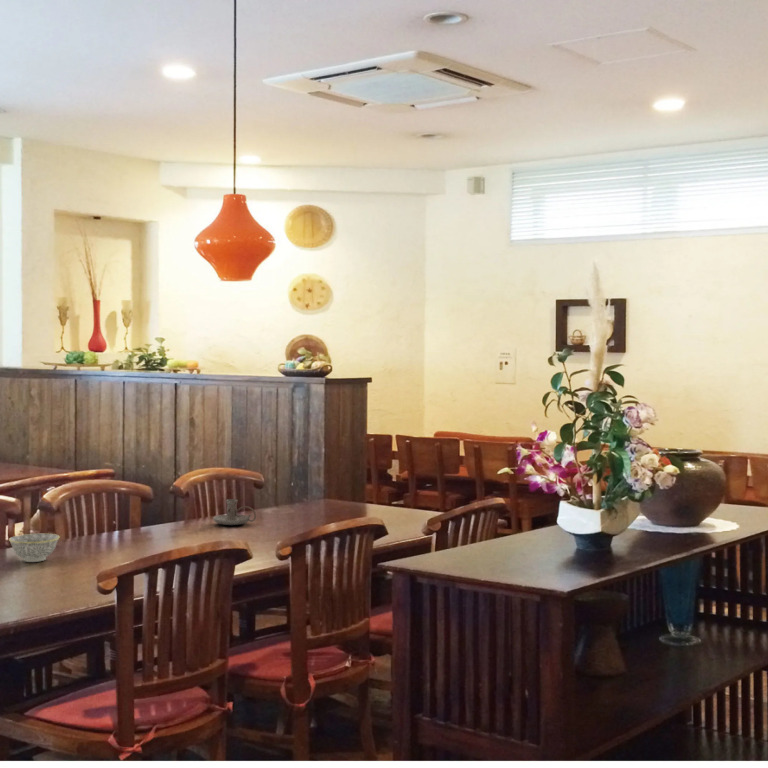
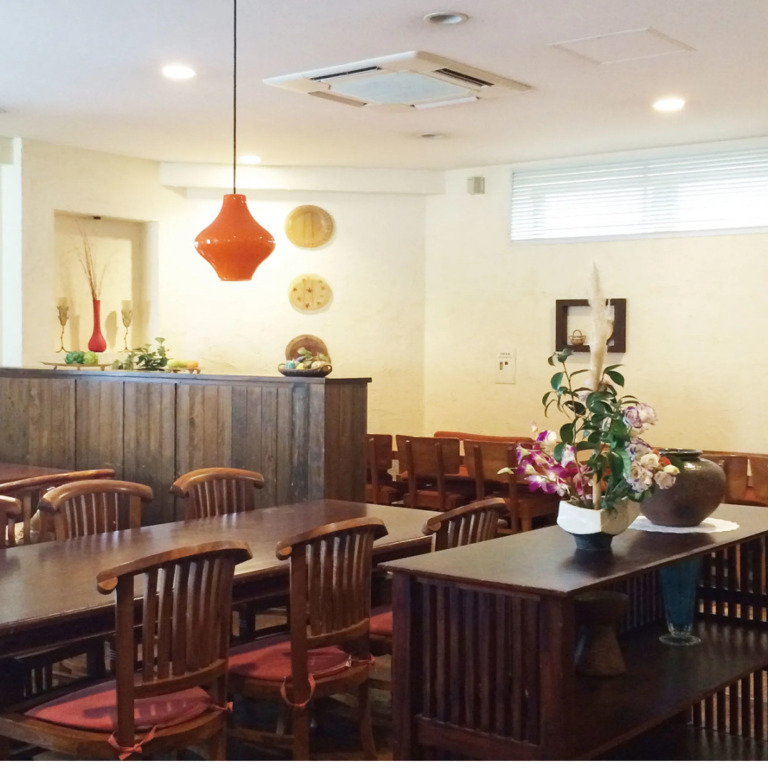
- candle holder (235, 512)
- bowl (34, 548)
